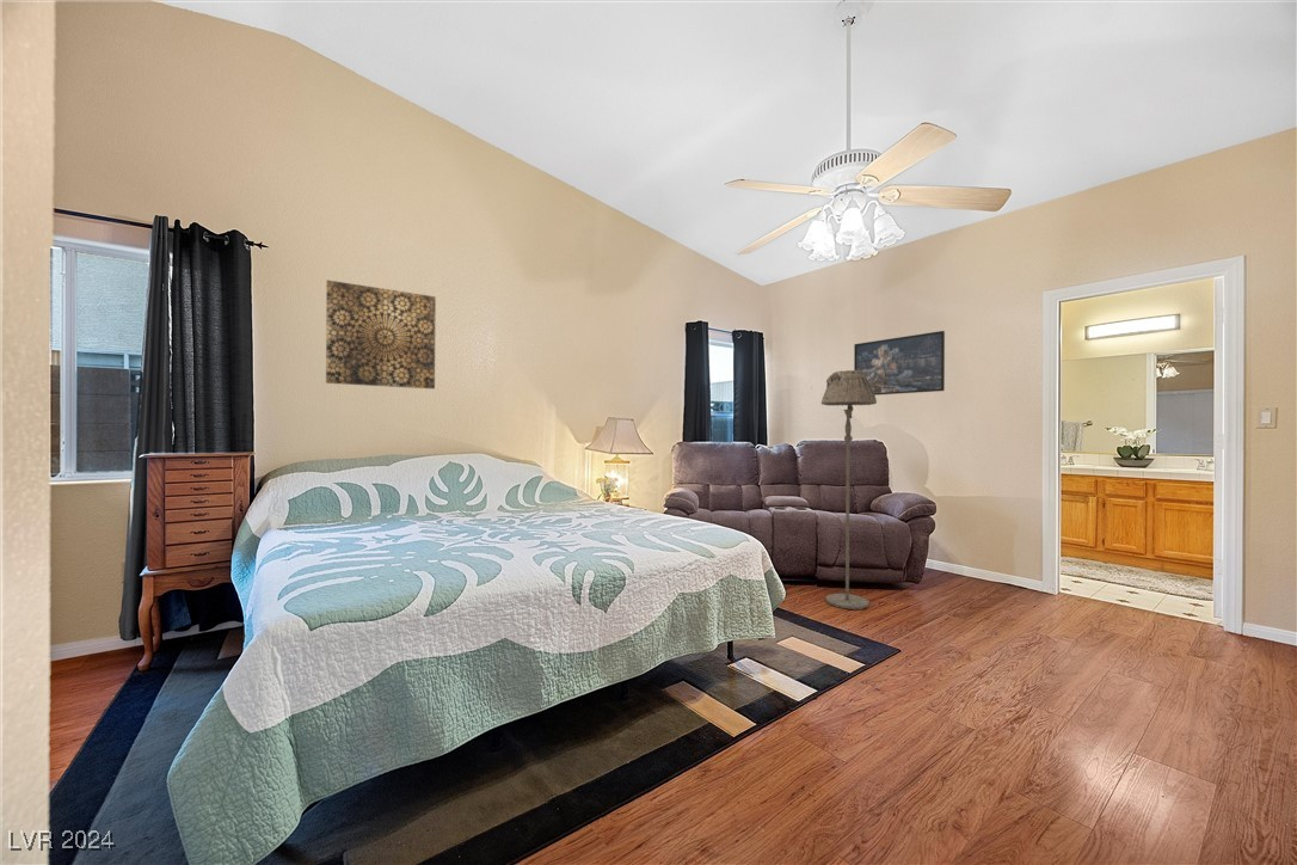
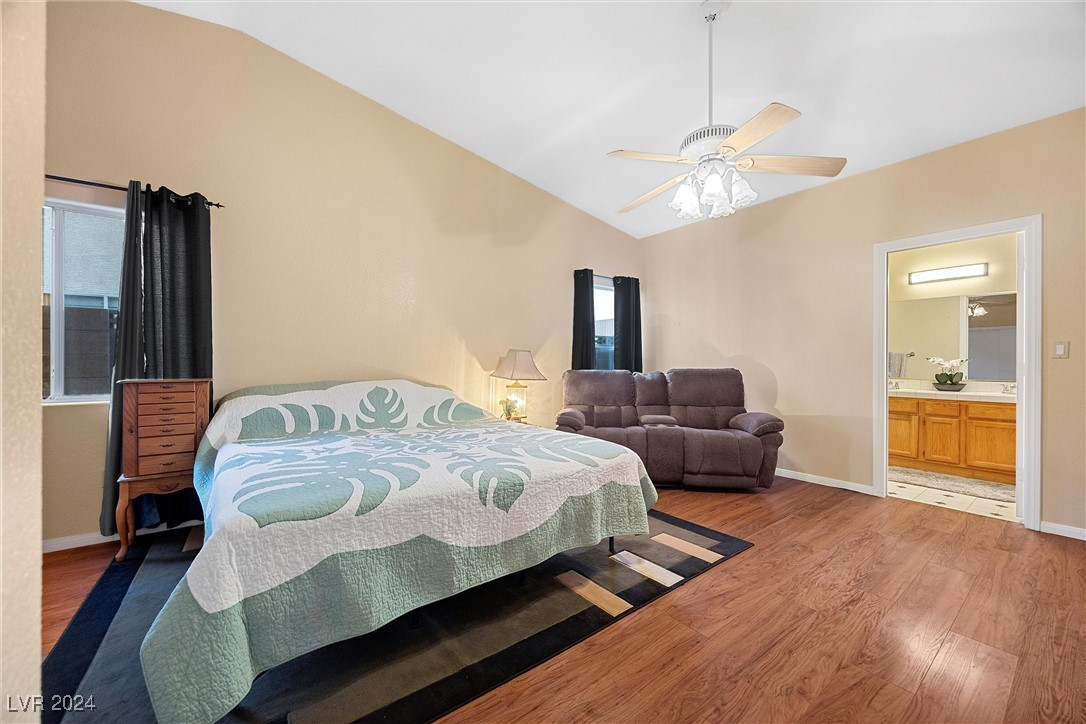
- floor lamp (848, 486)
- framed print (896, 366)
- wall art (383, 337)
